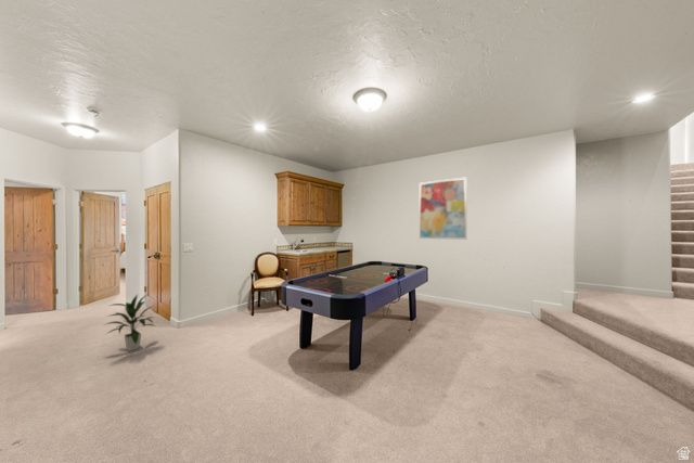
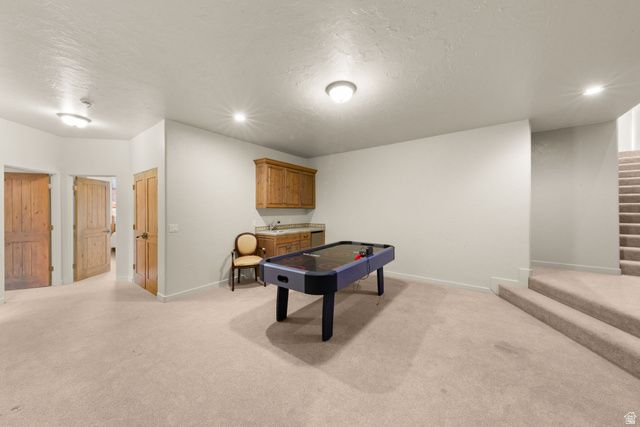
- wall art (441, 209)
- indoor plant (131, 322)
